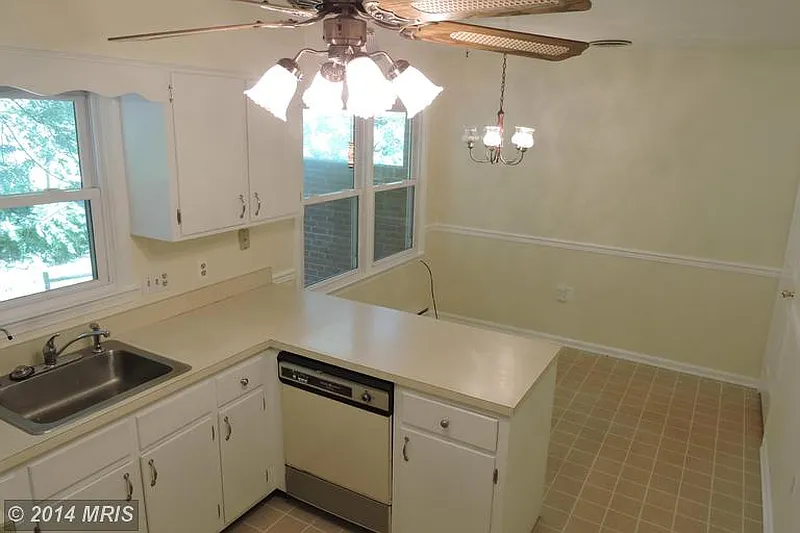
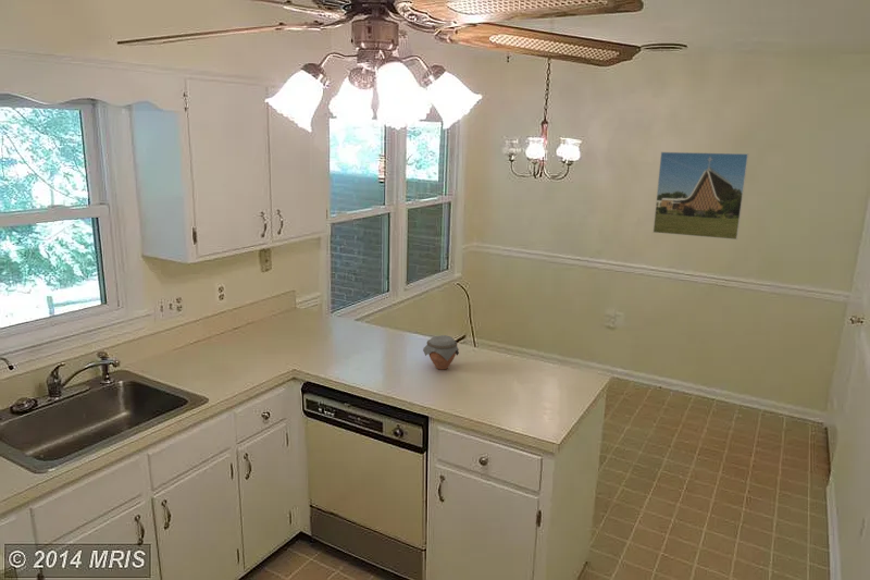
+ jar (442, 353)
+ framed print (698, 195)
